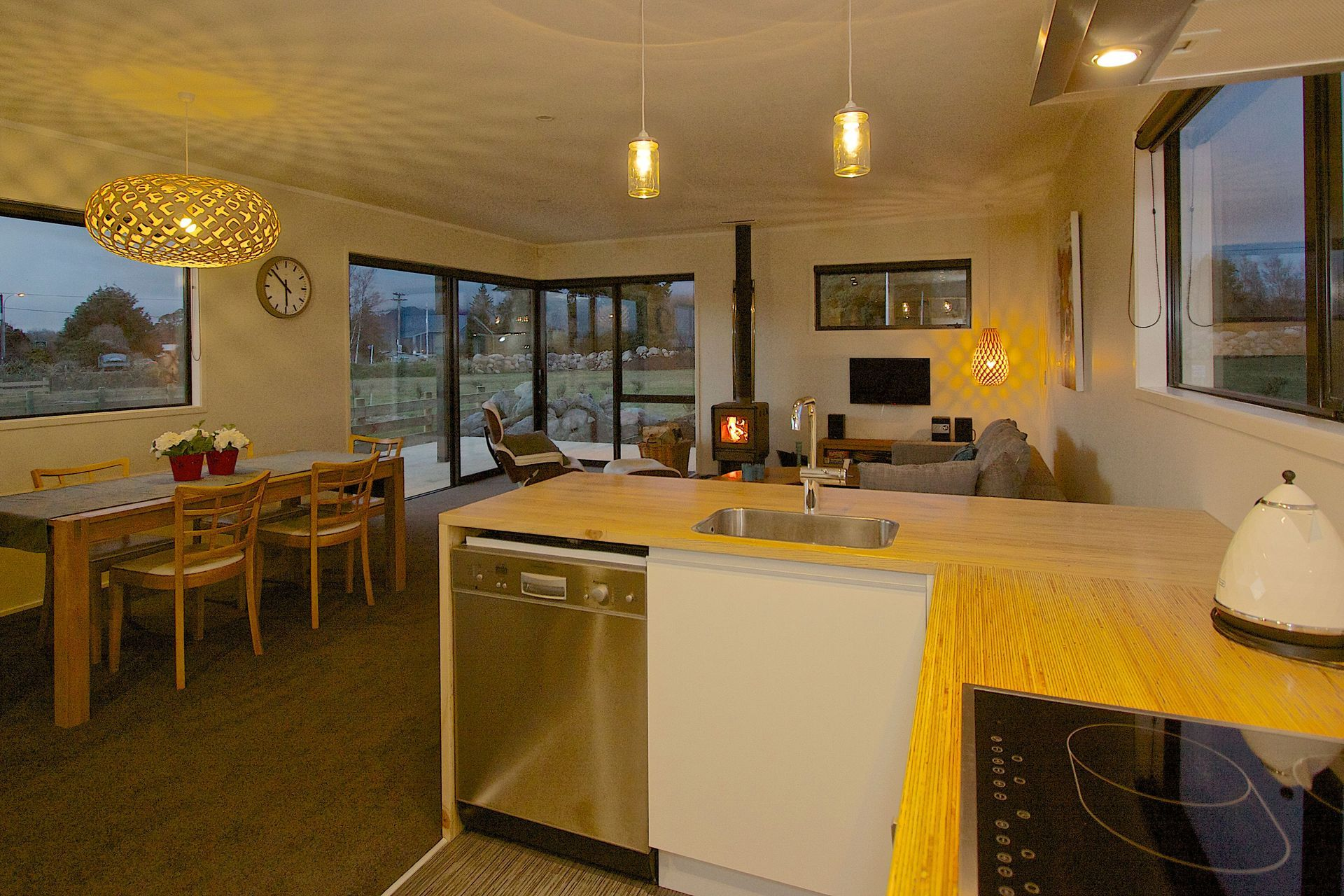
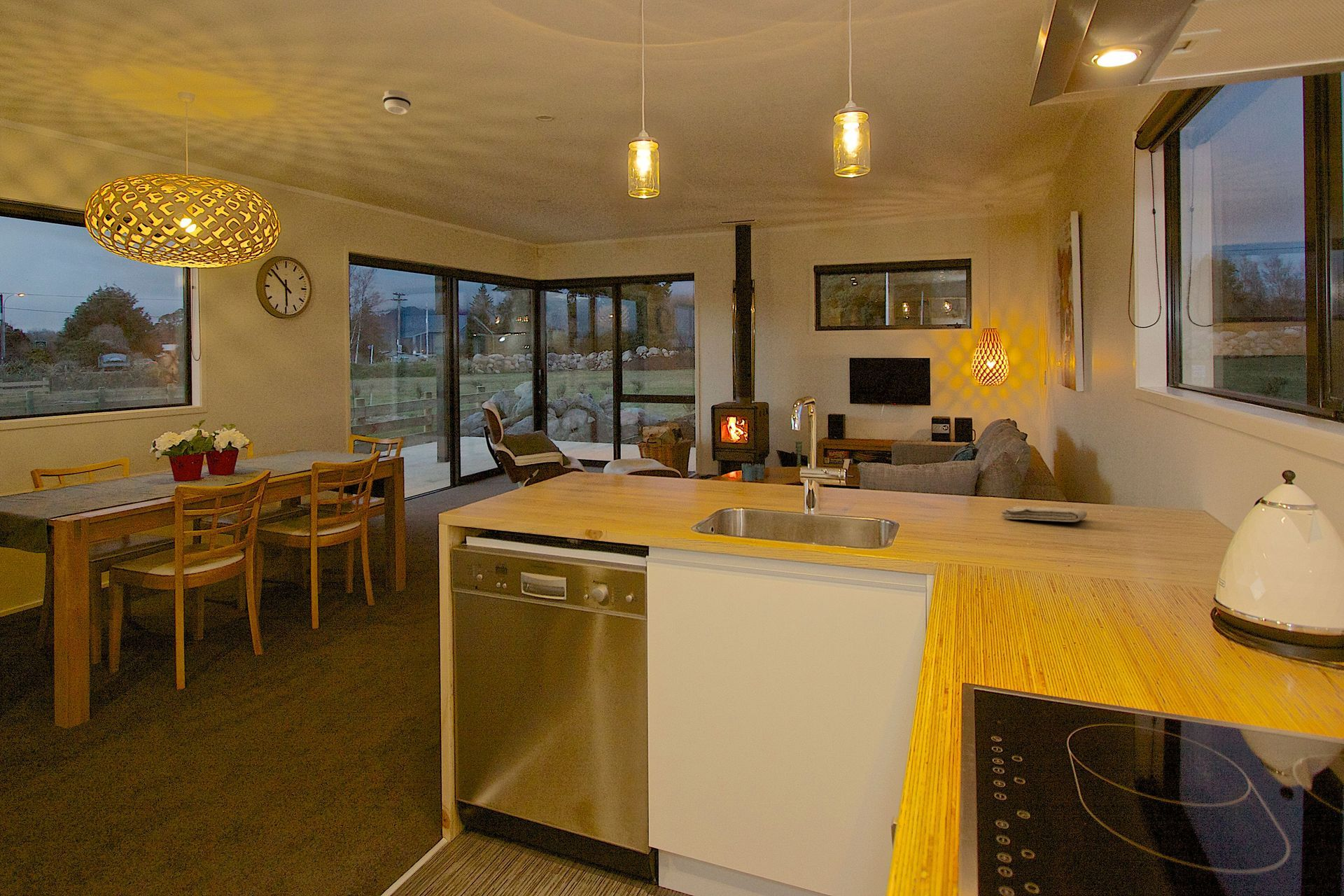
+ washcloth (1044, 513)
+ smoke detector (397, 102)
